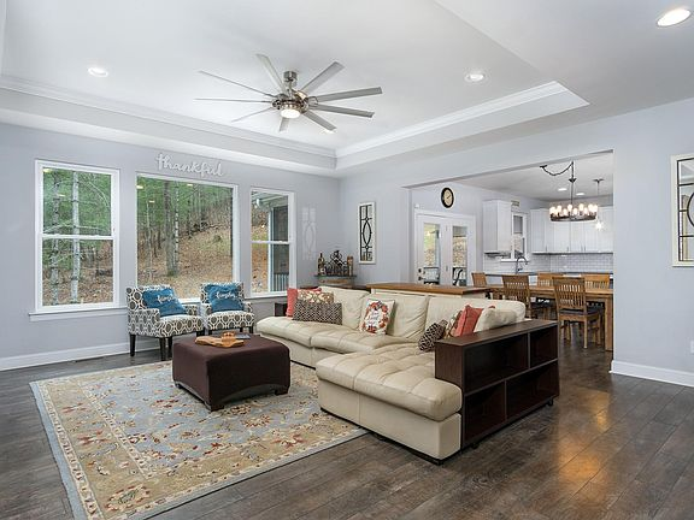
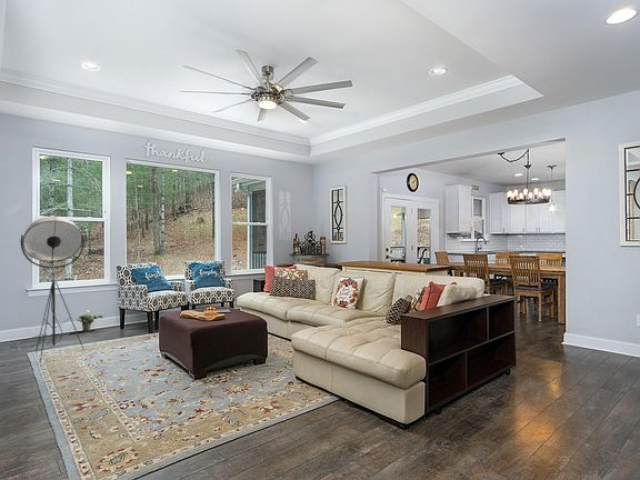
+ potted plant (90, 319)
+ floor lamp (51, 284)
